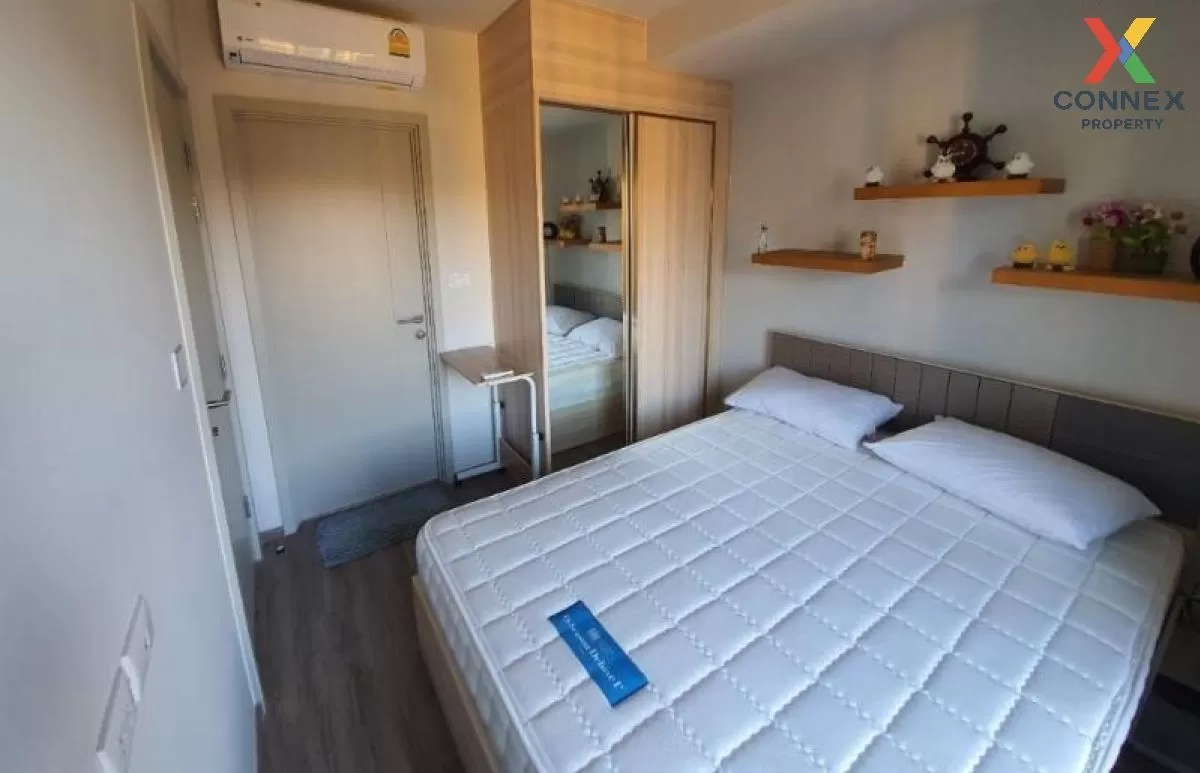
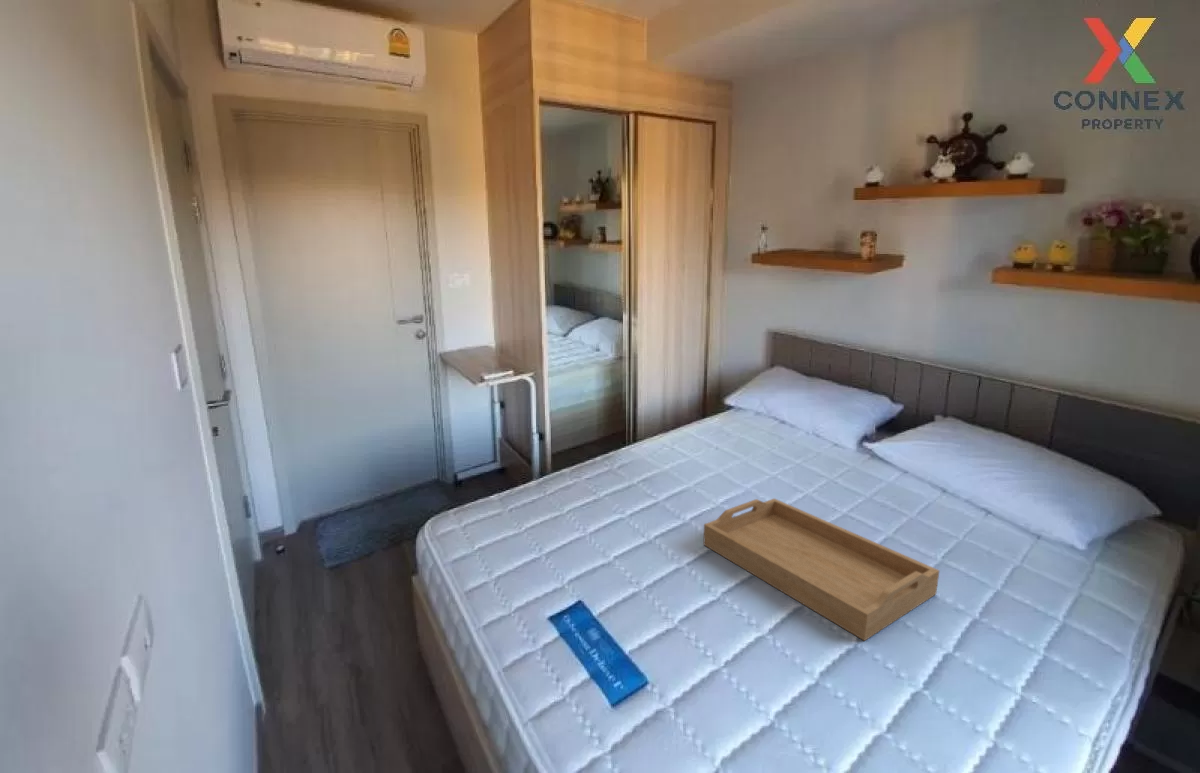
+ serving tray (811, 553)
